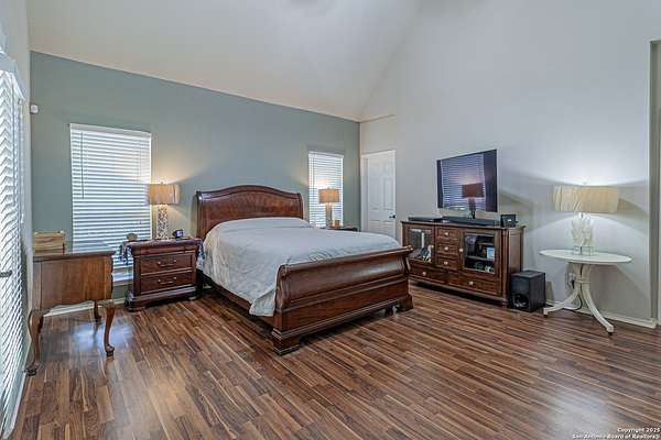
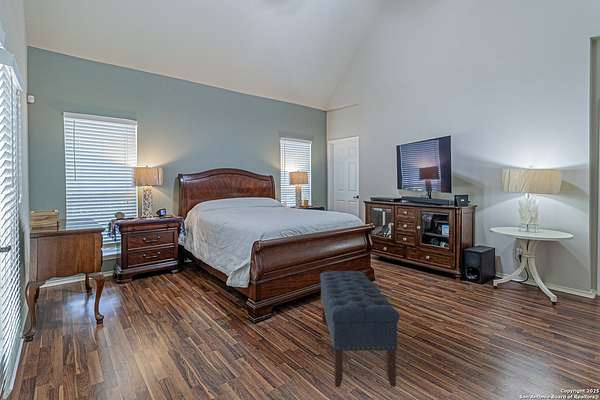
+ bench (351, 316)
